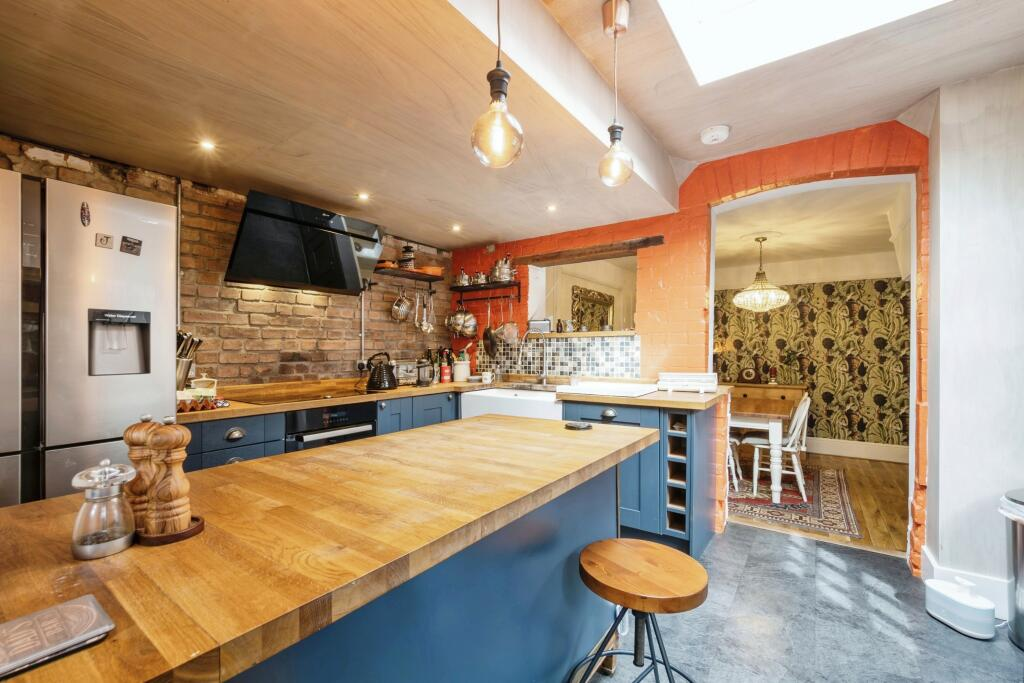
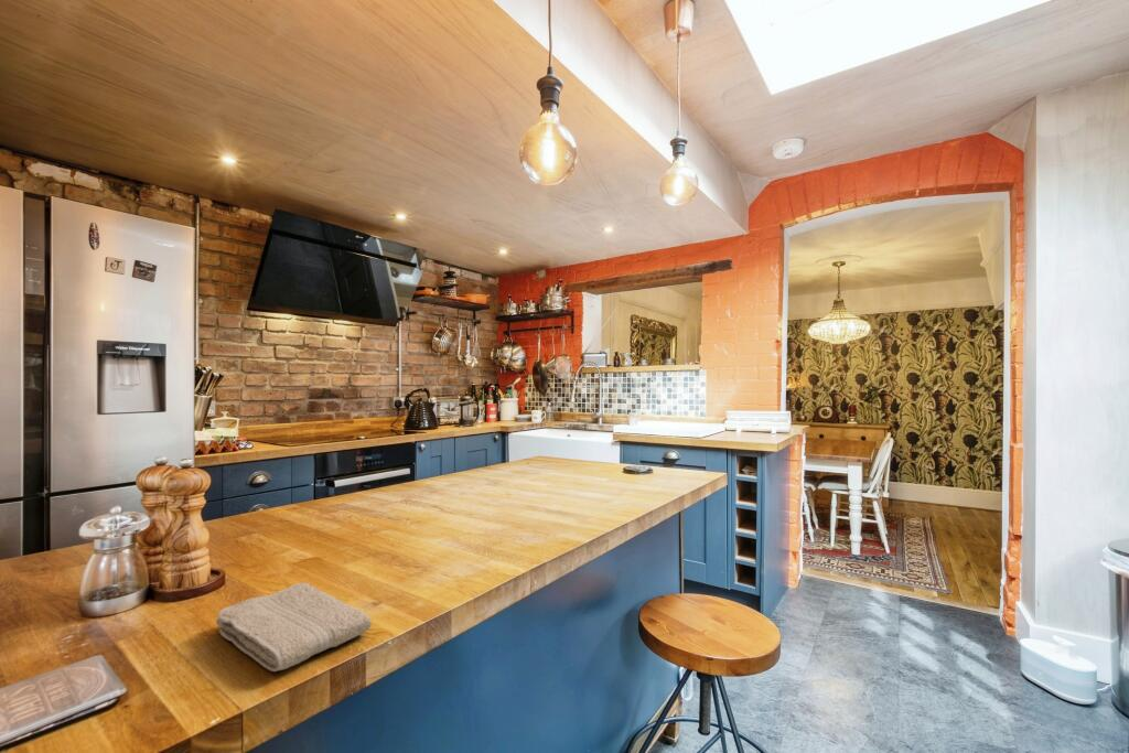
+ washcloth (291, 620)
